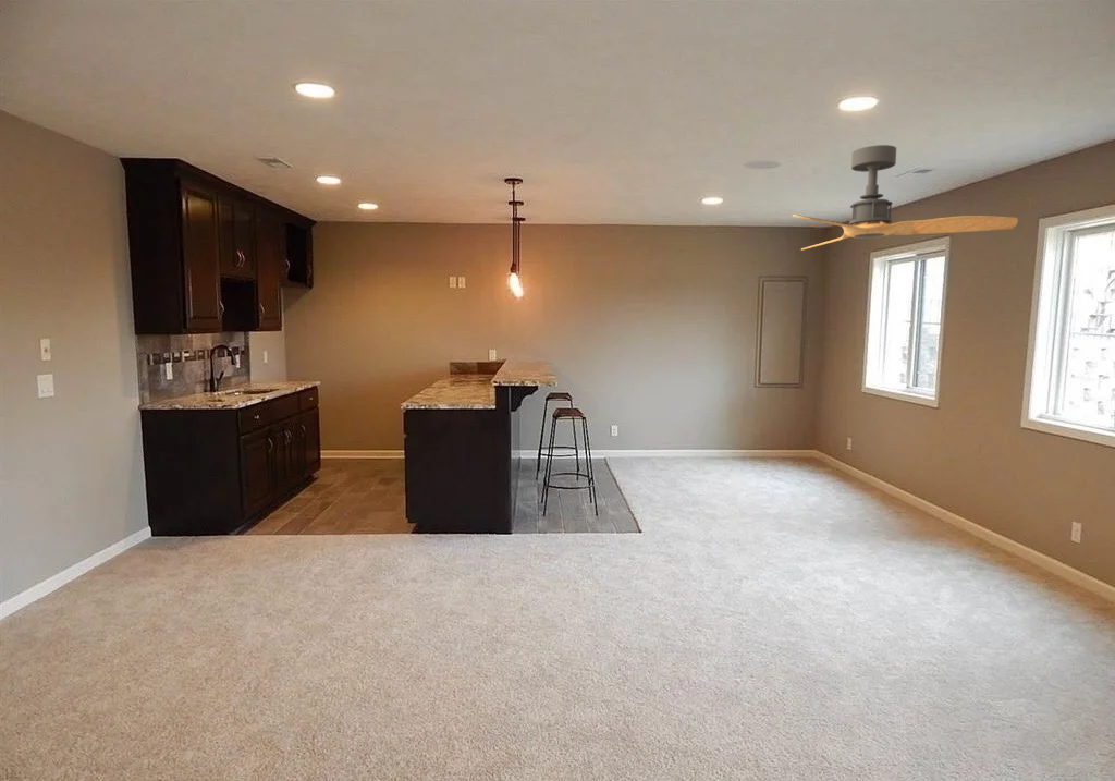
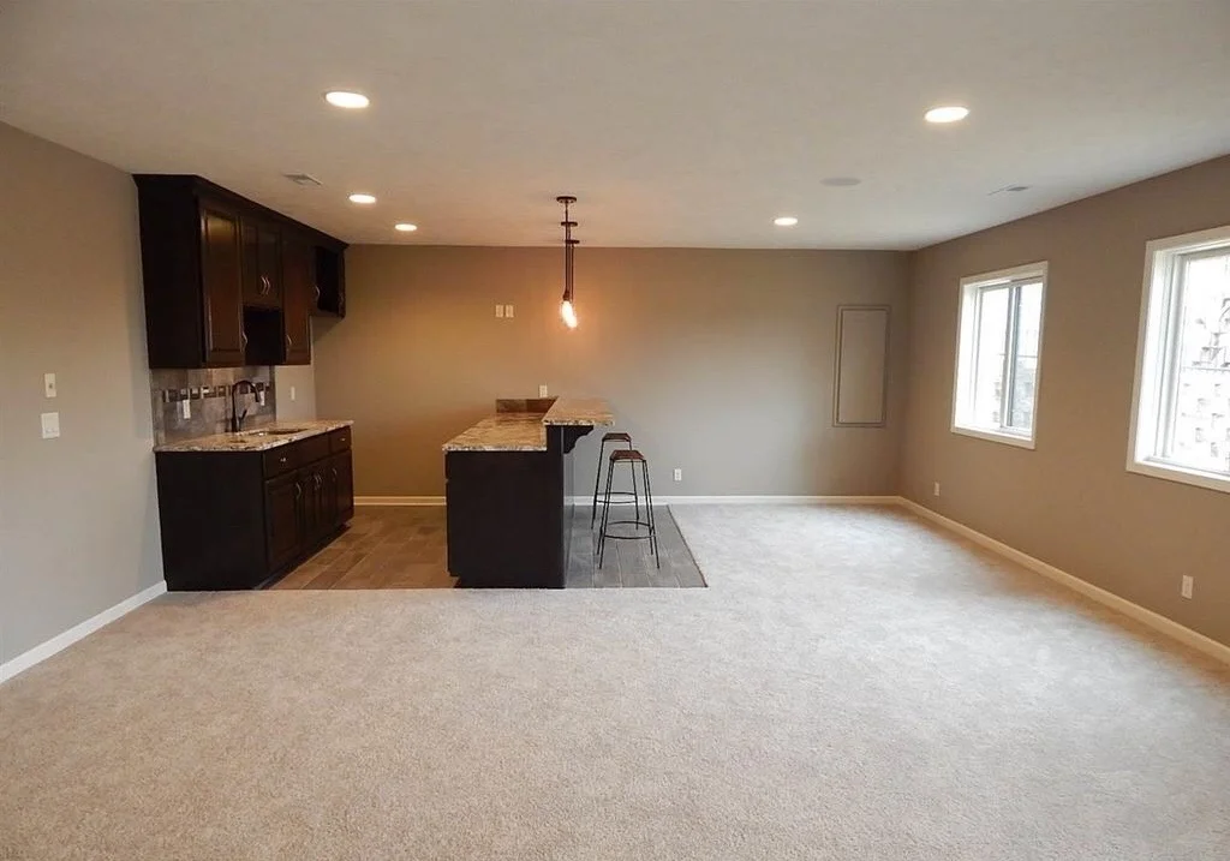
- ceiling fan (891, 202)
